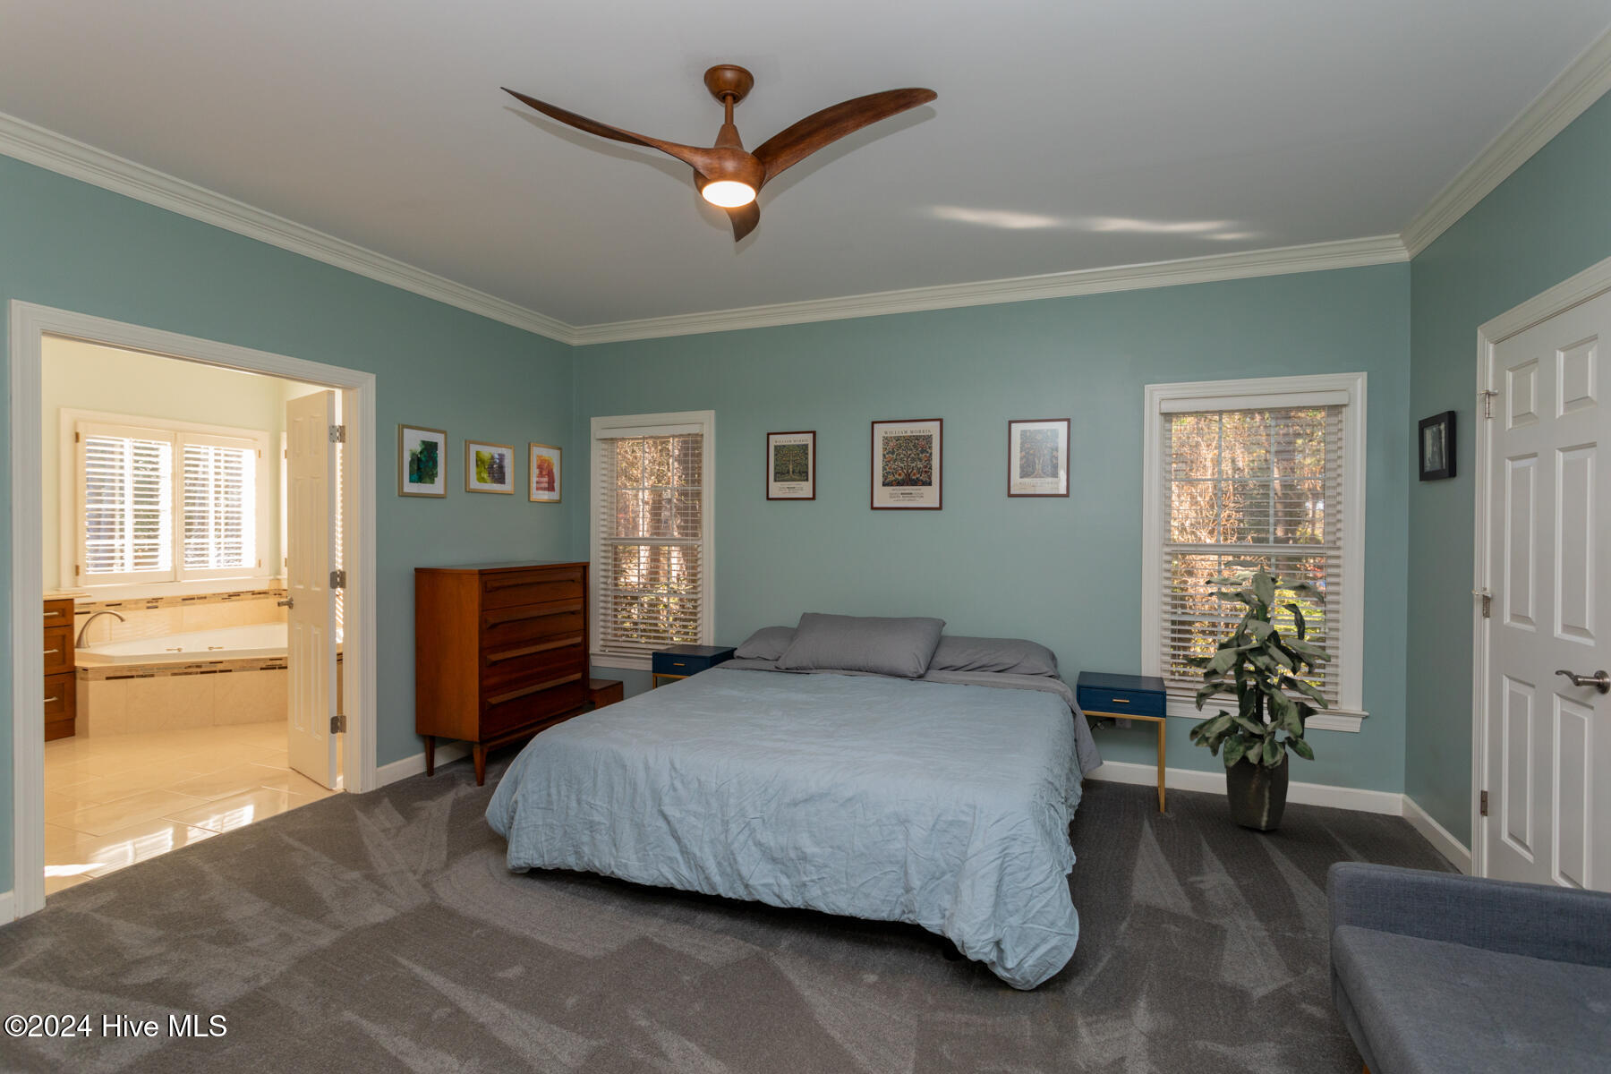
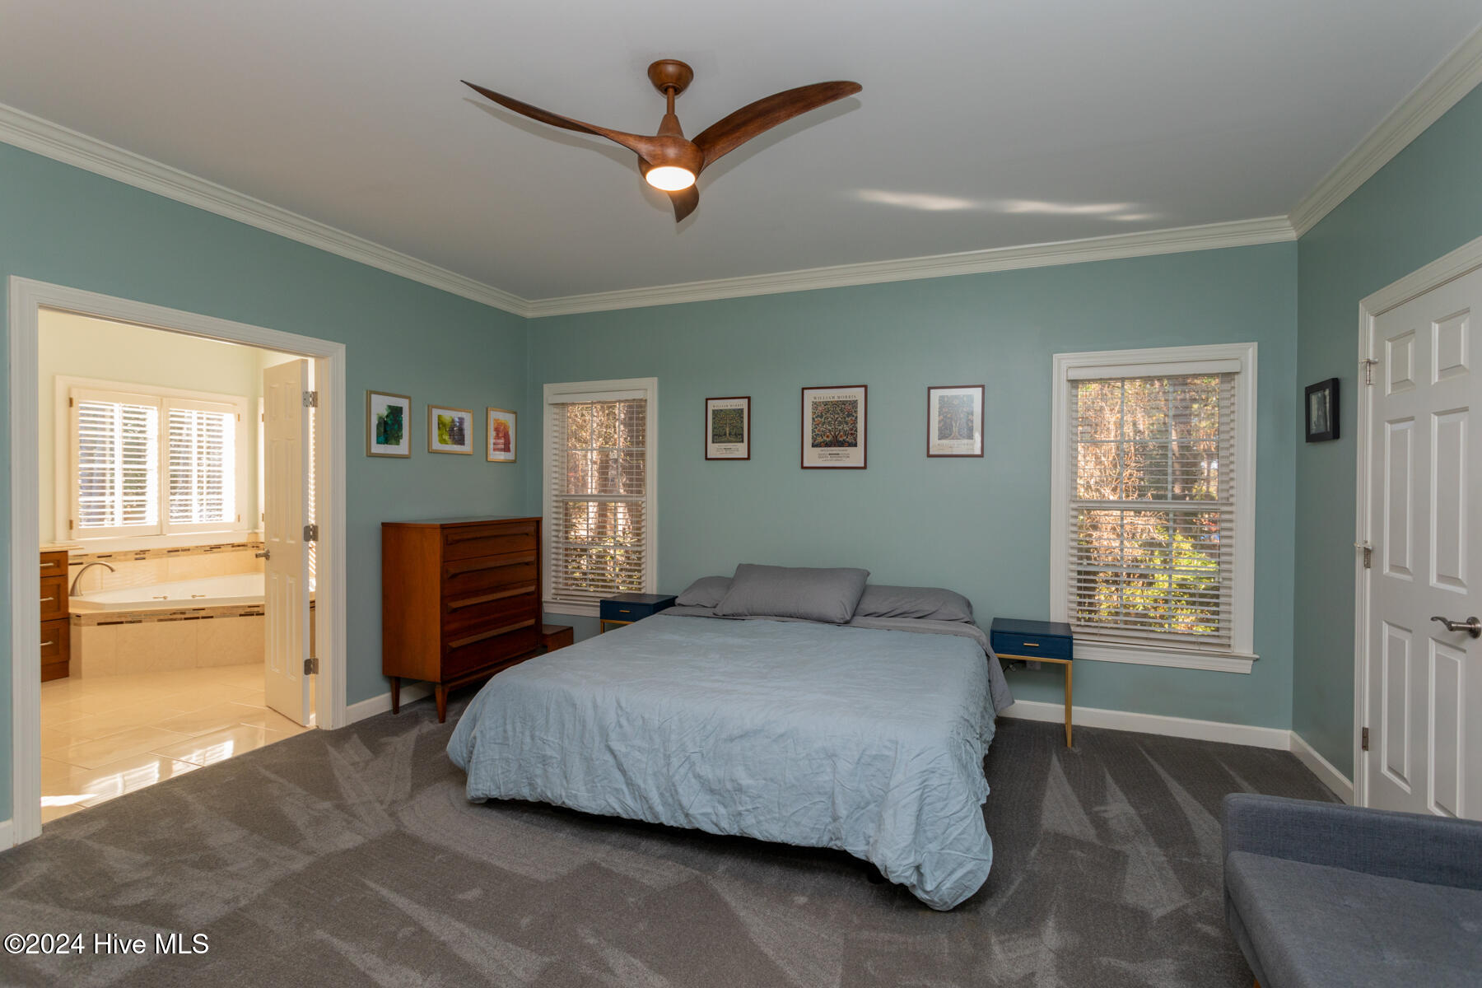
- indoor plant (1251, 690)
